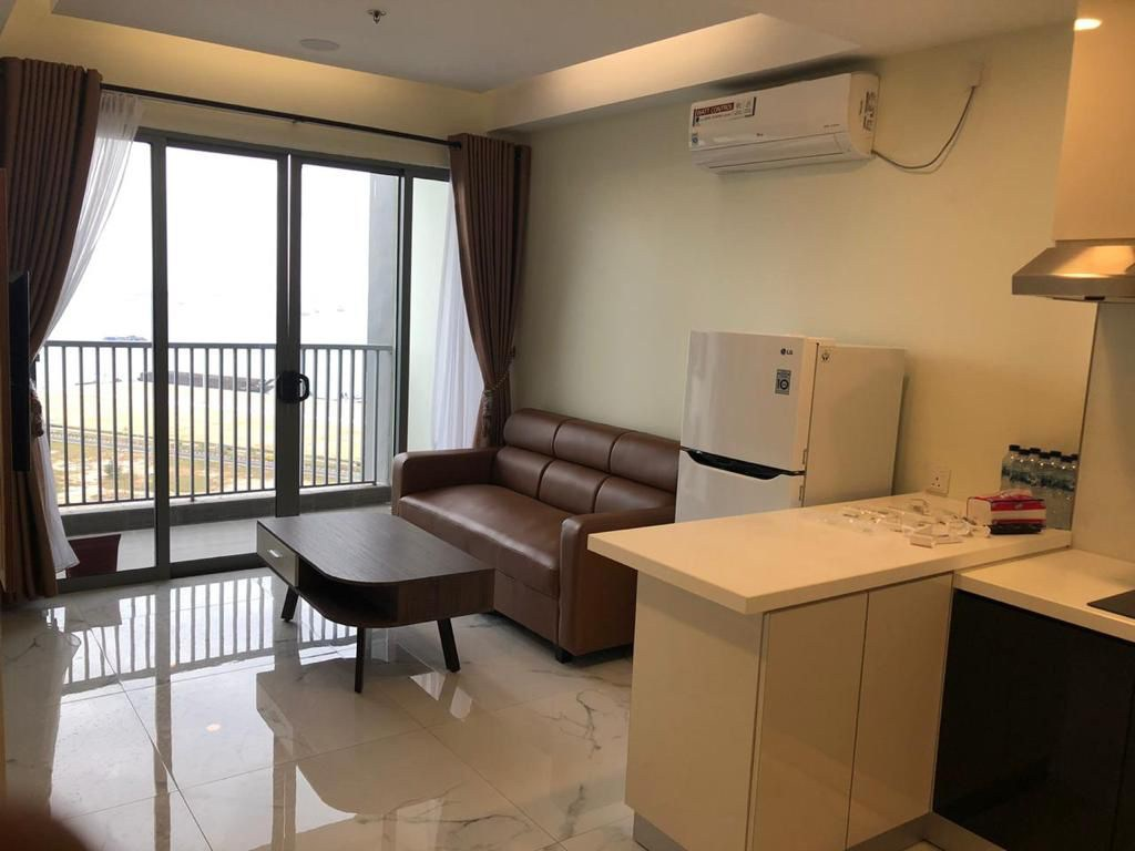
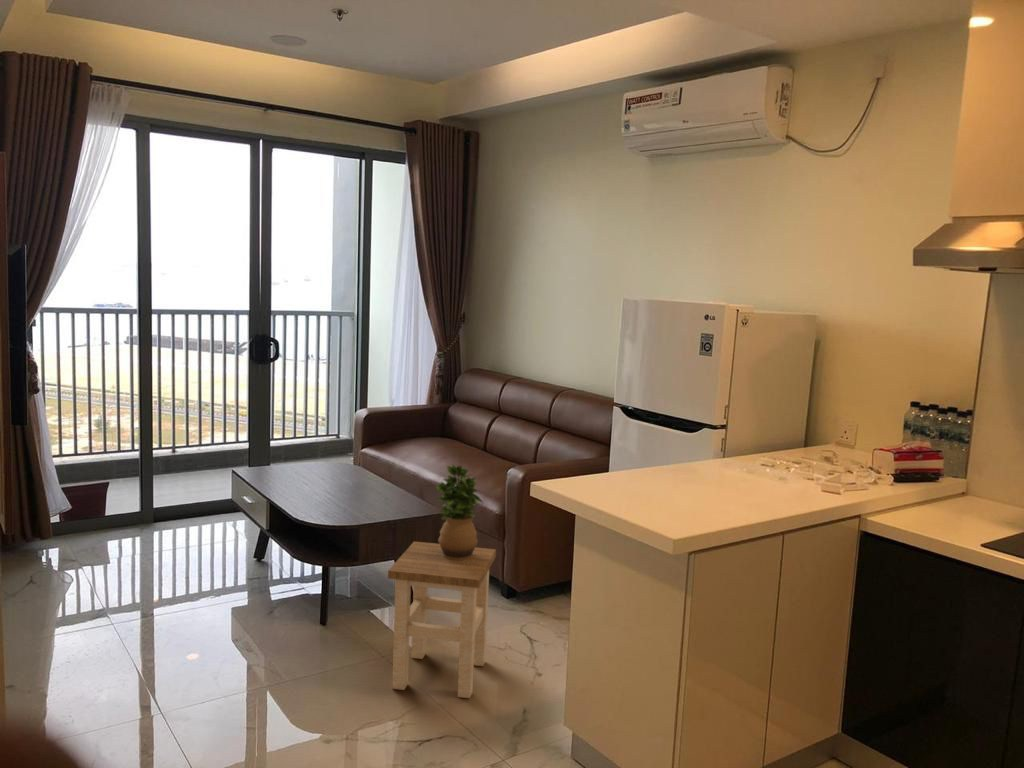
+ potted plant (457, 511)
+ stool (442, 610)
